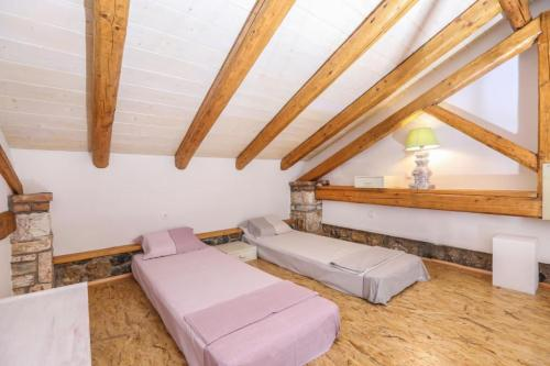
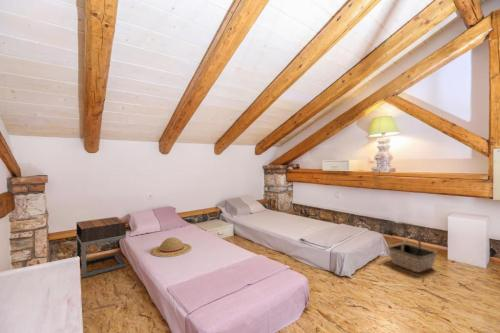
+ straw hat (171, 243)
+ basket (411, 250)
+ nightstand (101, 242)
